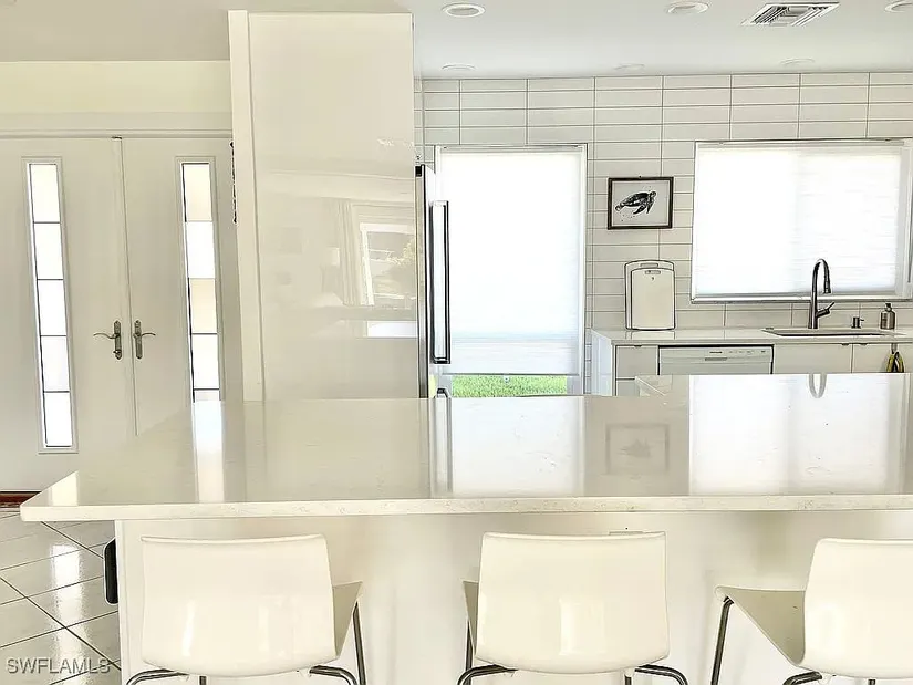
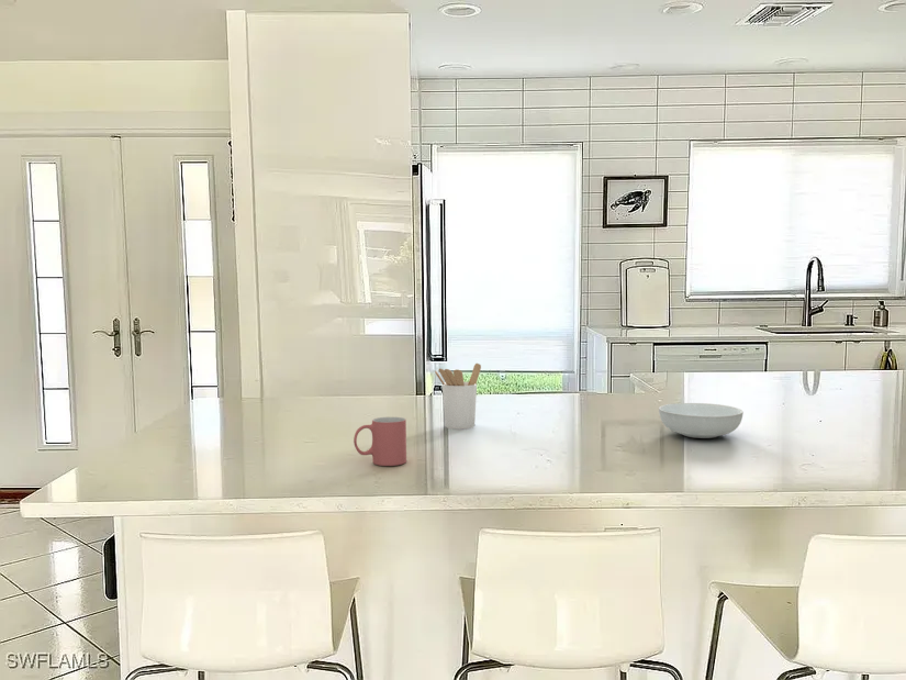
+ mug (380, 441)
+ serving bowl (700, 422)
+ utensil holder (457, 395)
